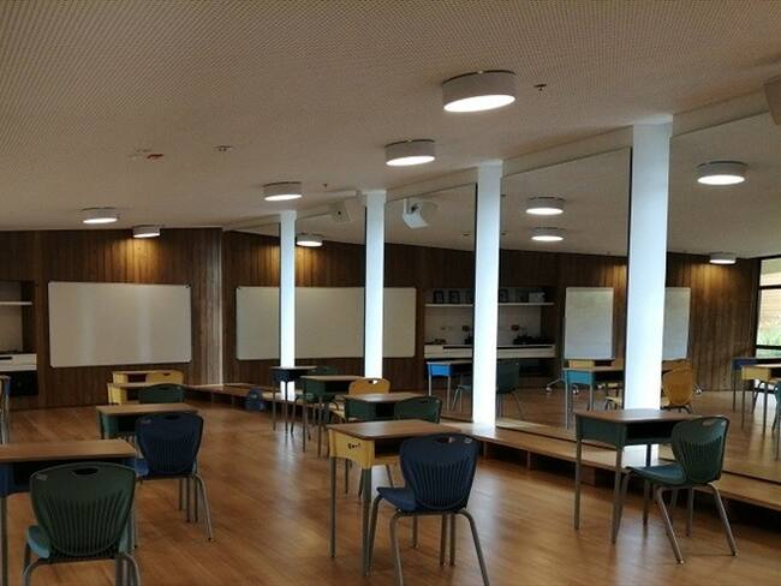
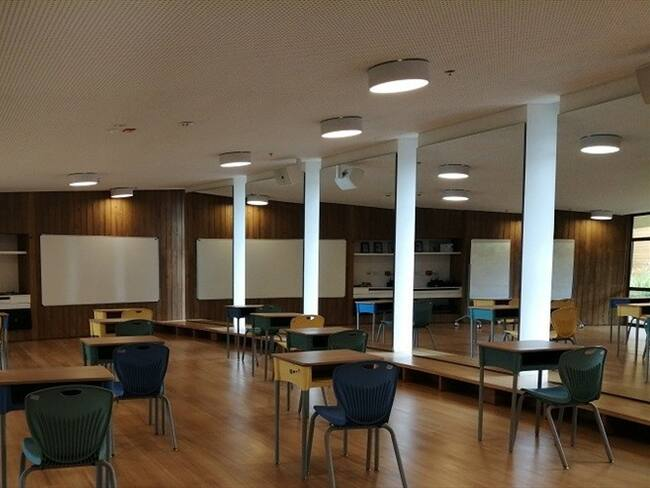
- backpack (256, 397)
